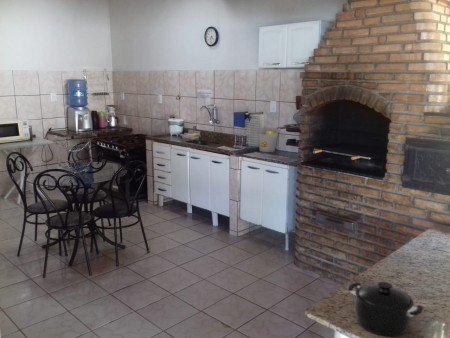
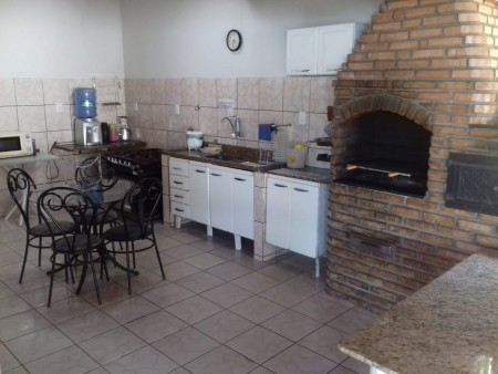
- saucepan (383, 303)
